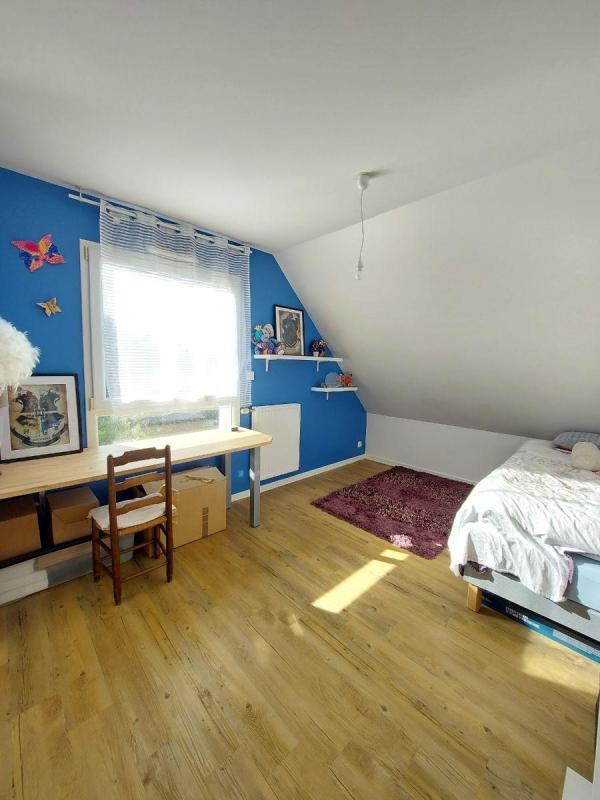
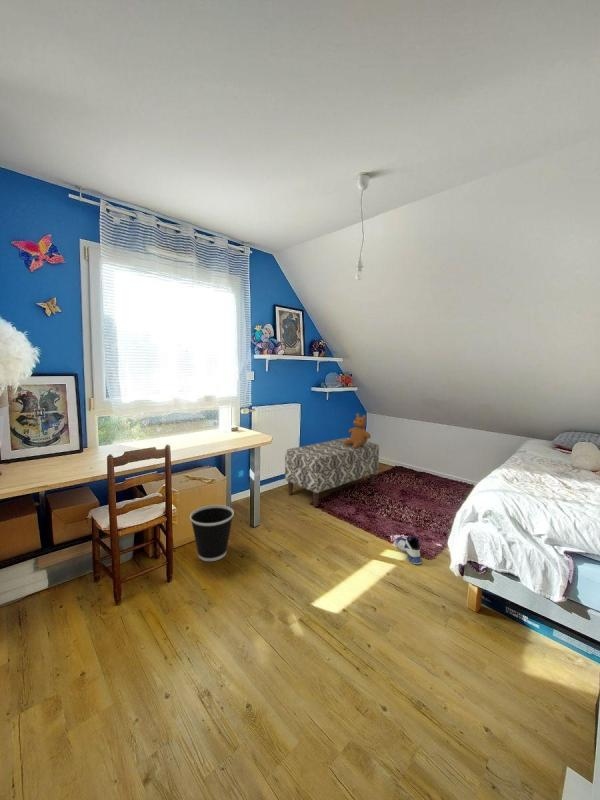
+ sneaker (410, 543)
+ wastebasket (212, 533)
+ bench (333, 468)
+ teddy bear (356, 430)
